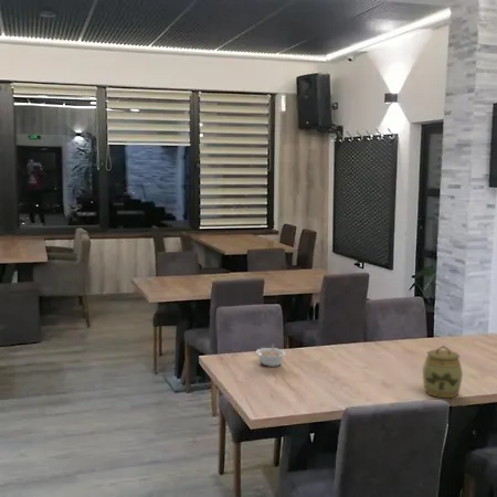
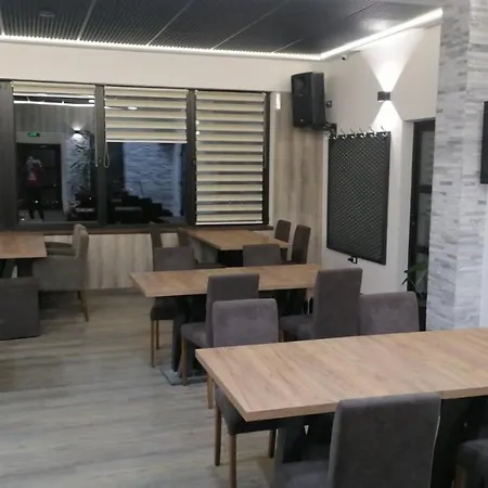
- legume (269, 356)
- jar (442, 369)
